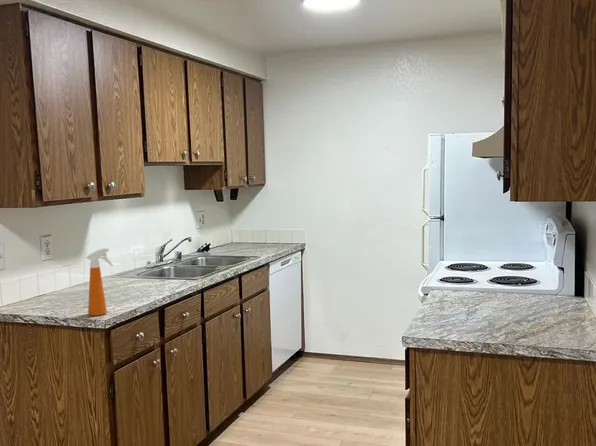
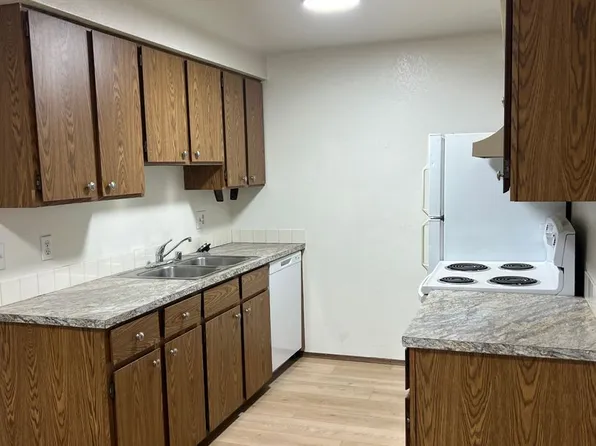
- spray bottle (100, 280)
